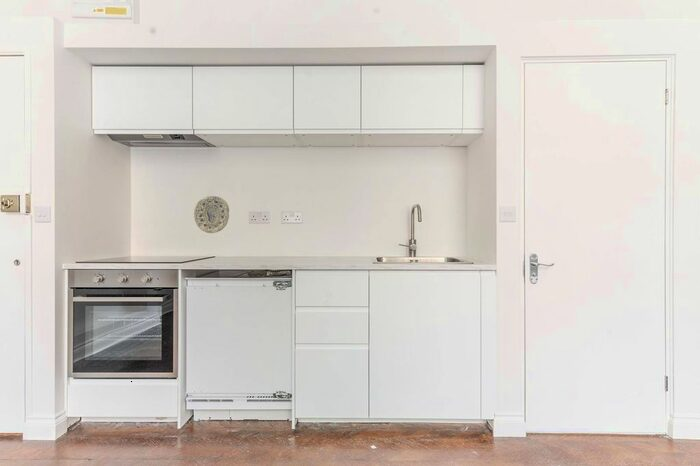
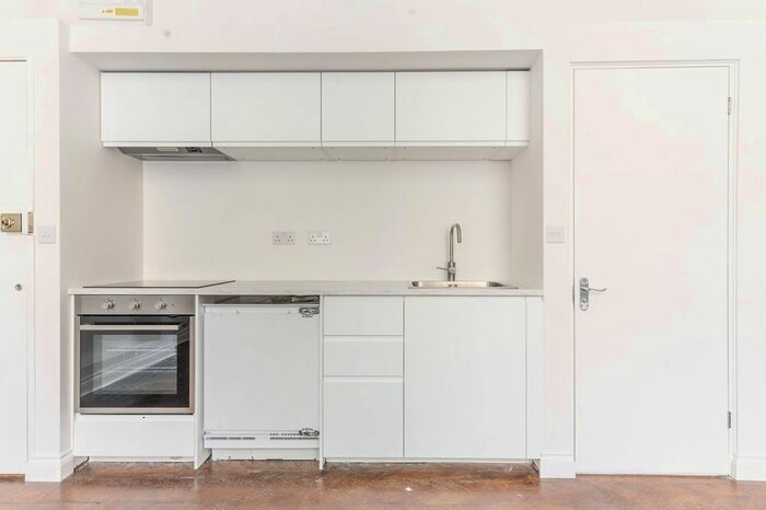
- decorative plate (211, 214)
